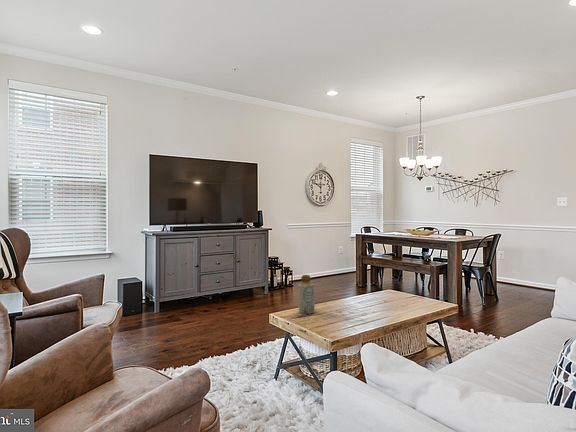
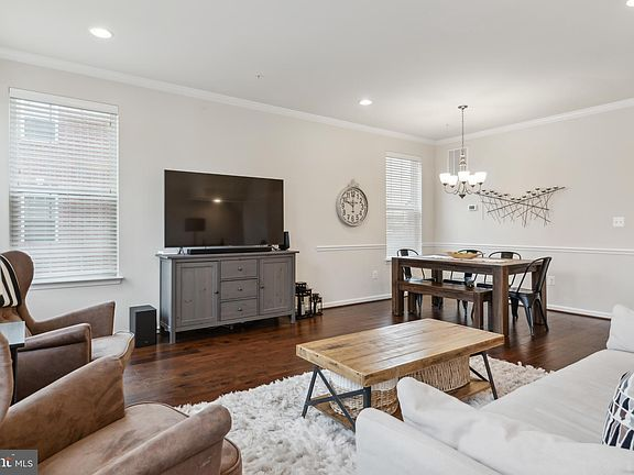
- bottle (306, 293)
